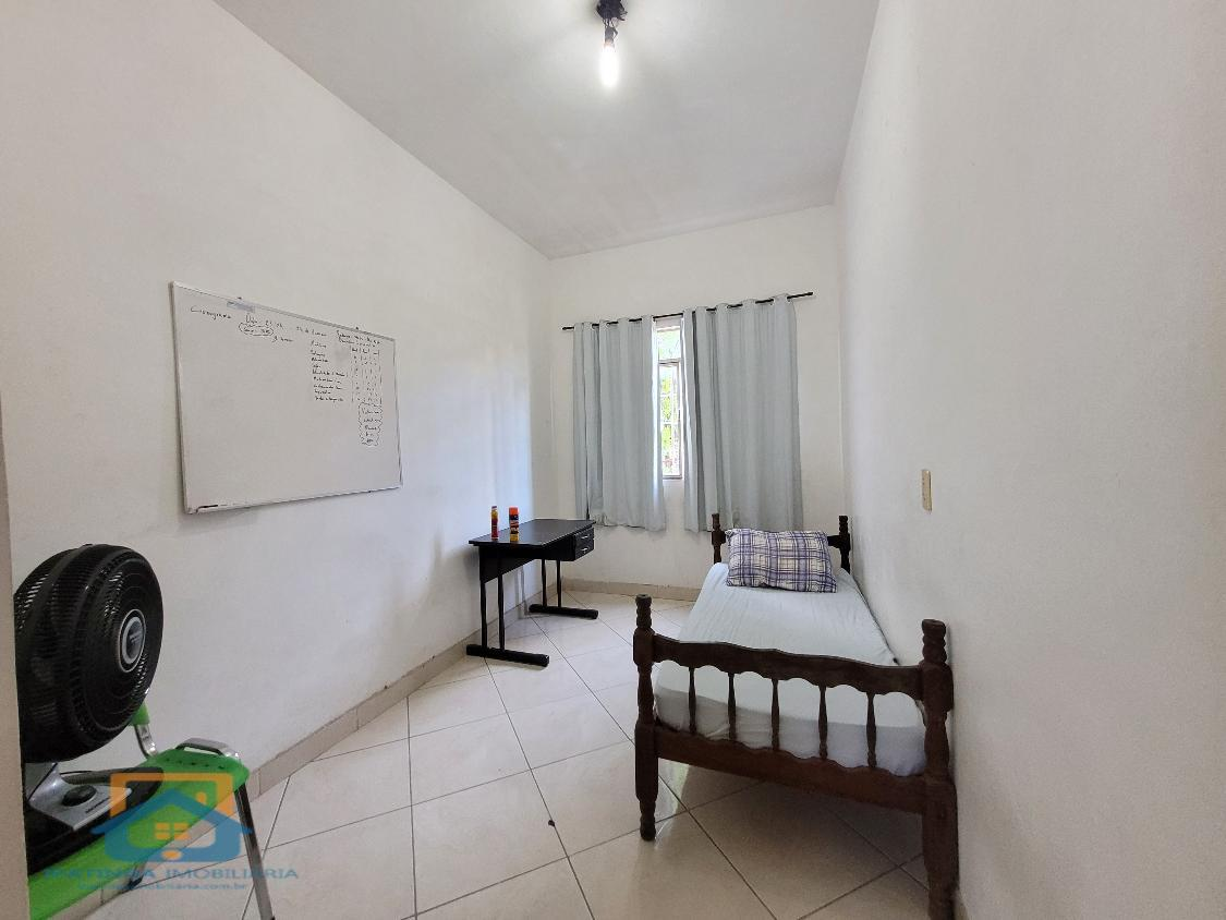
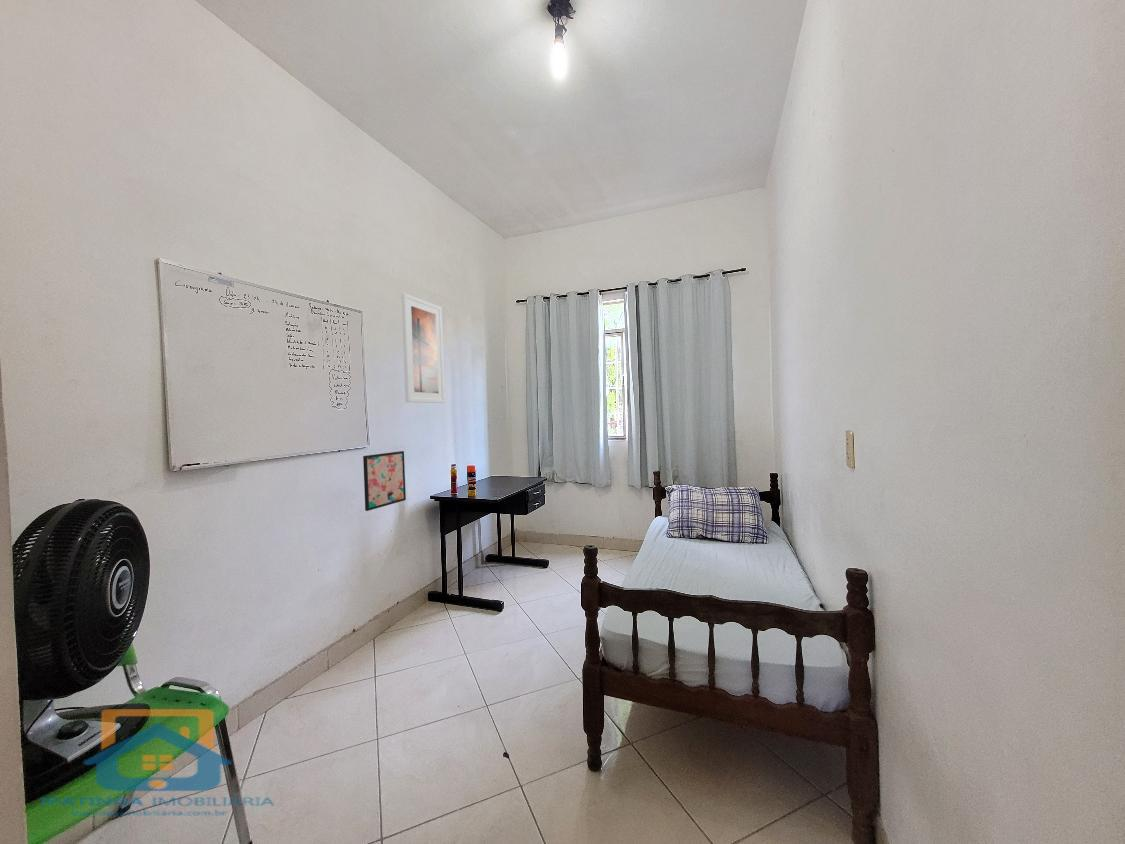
+ wall art (385, 479)
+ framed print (424, 351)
